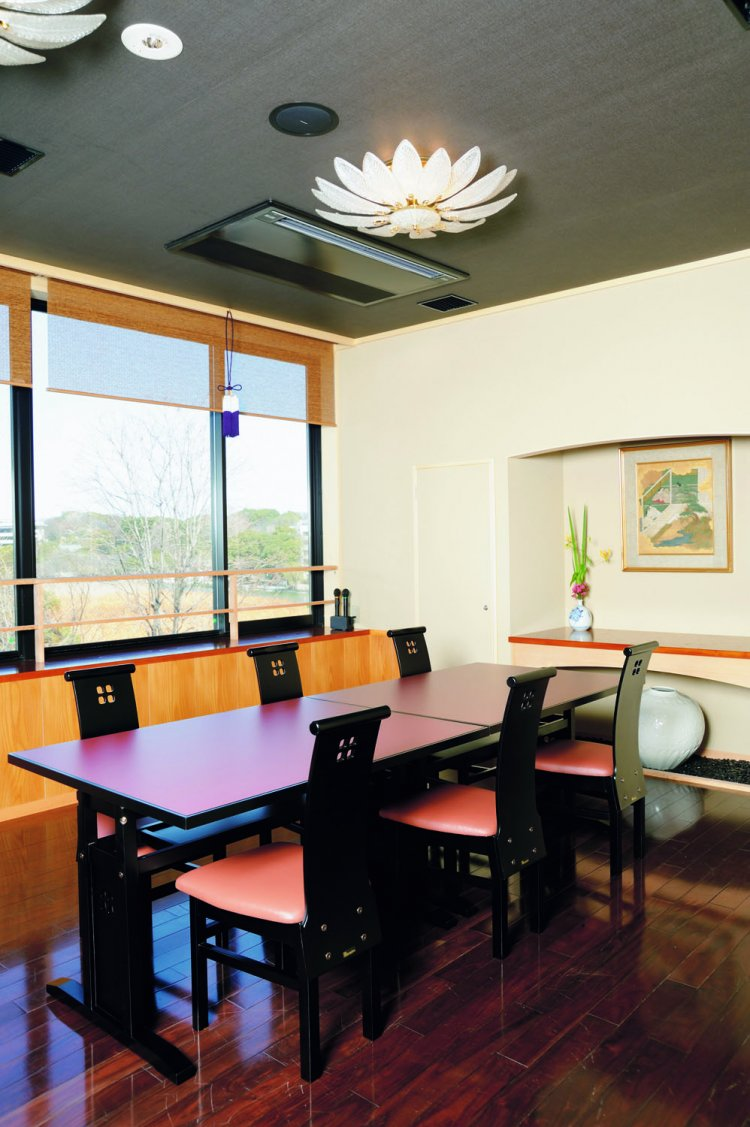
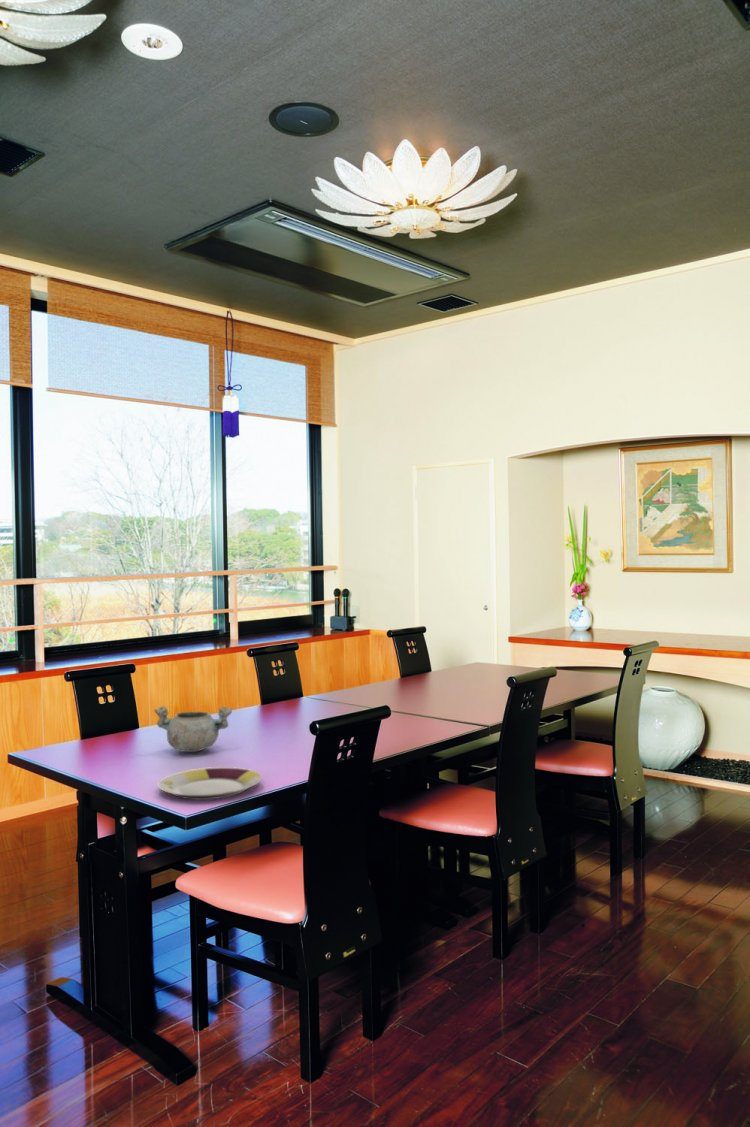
+ plate (210, 784)
+ decorative bowl (194, 727)
